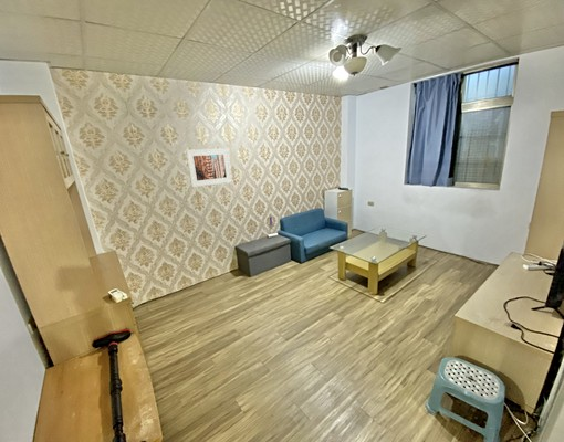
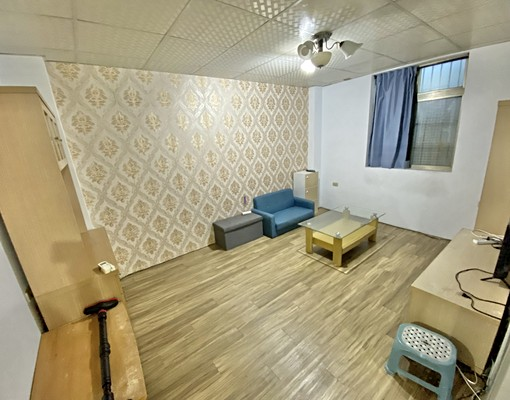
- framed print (210, 167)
